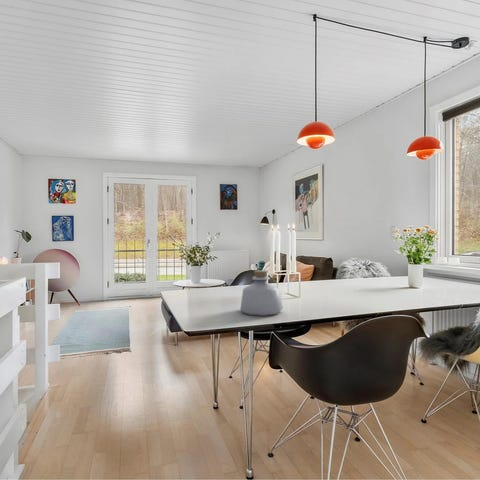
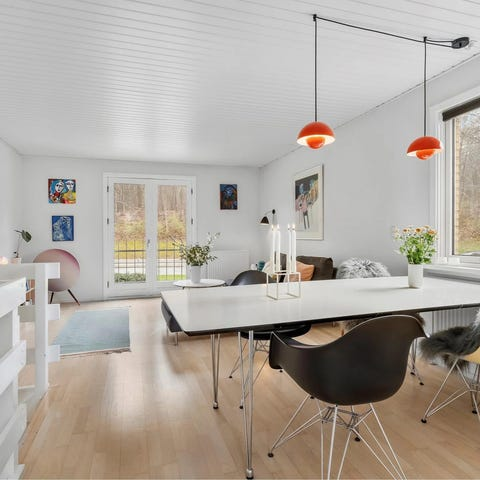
- bottle (260, 291)
